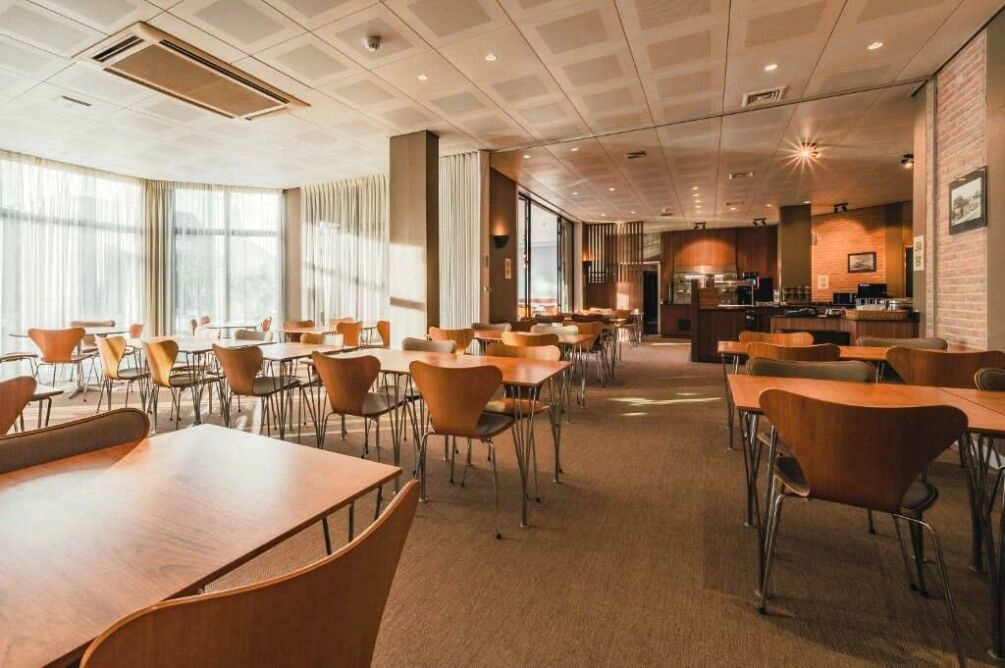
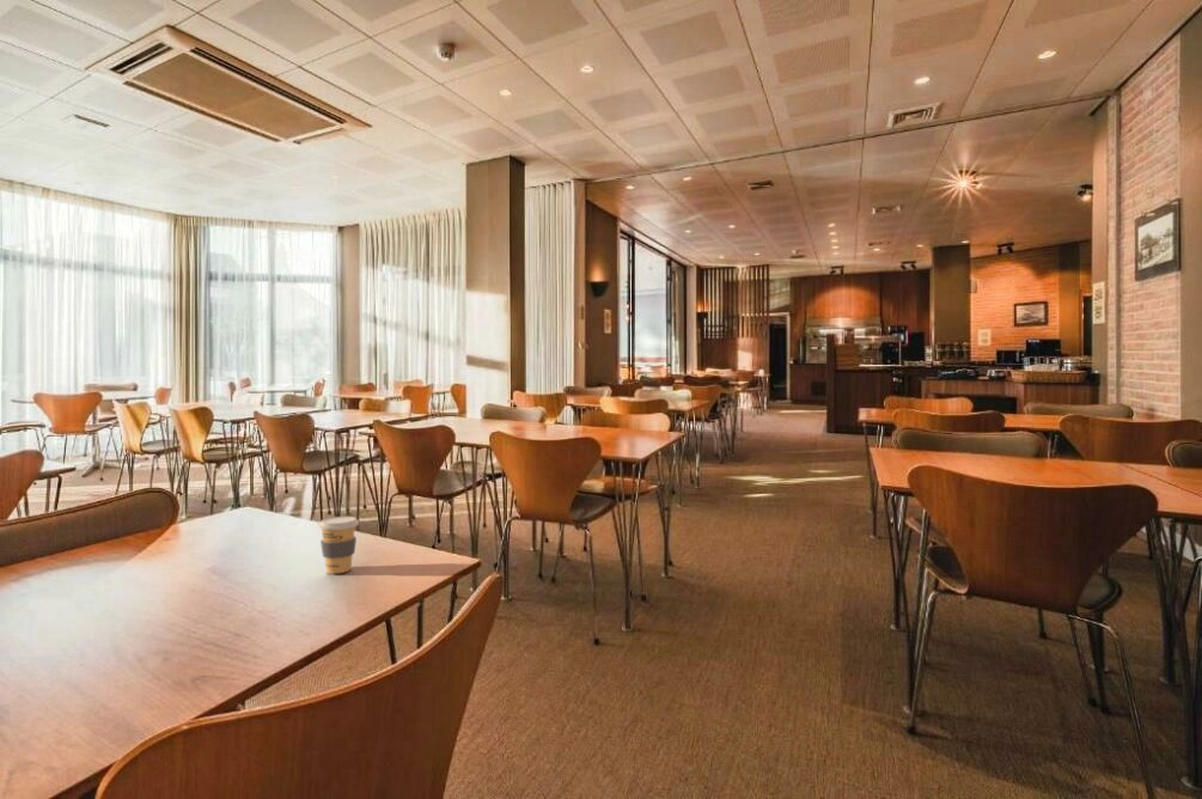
+ coffee cup (338, 544)
